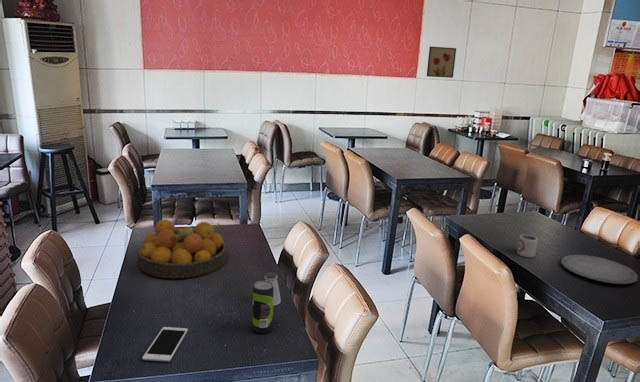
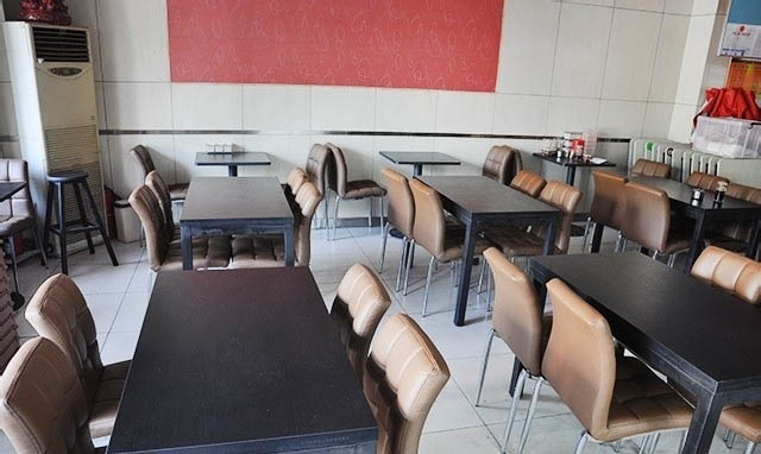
- cell phone (166, 343)
- wall art (441, 62)
- saltshaker (273, 287)
- fruit bowl (182, 242)
- beverage can (262, 307)
- plate (597, 269)
- cup (526, 244)
